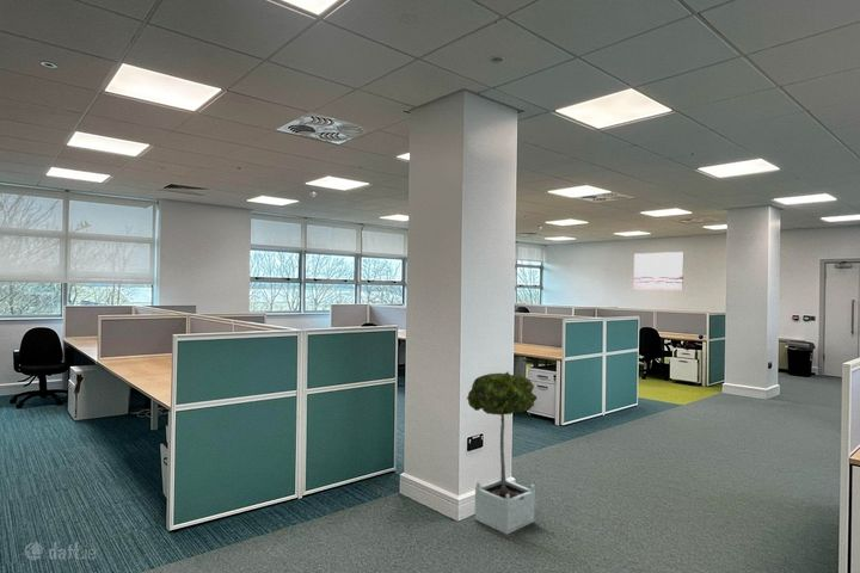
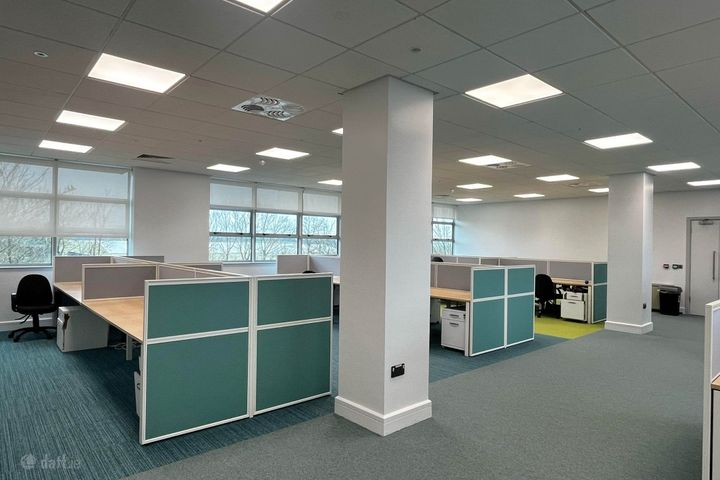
- wall art (657, 271)
- potted tree (503, 445)
